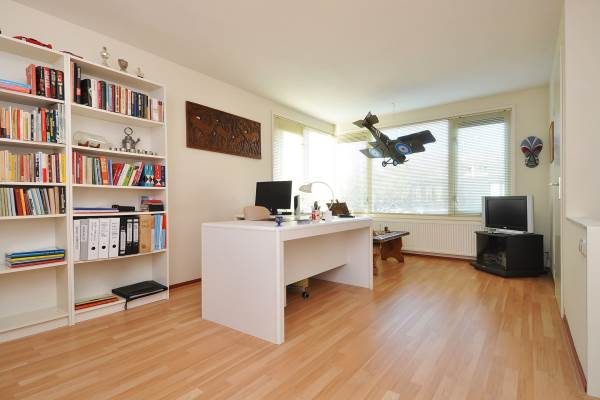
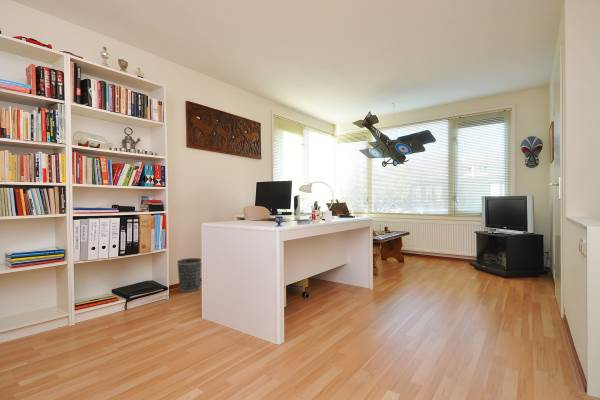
+ wastebasket (189, 274)
